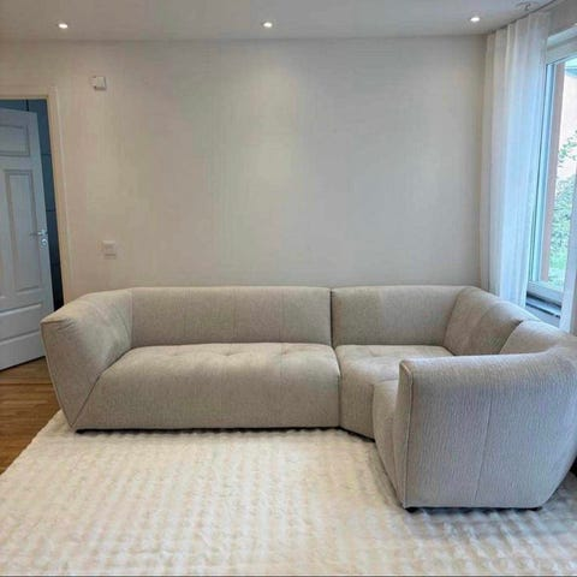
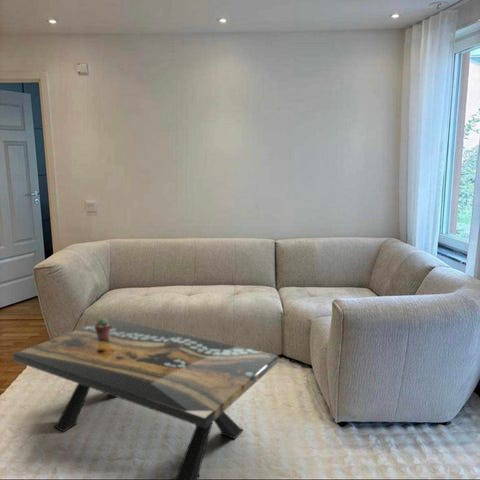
+ potted succulent (103, 328)
+ coffee table (145, 392)
